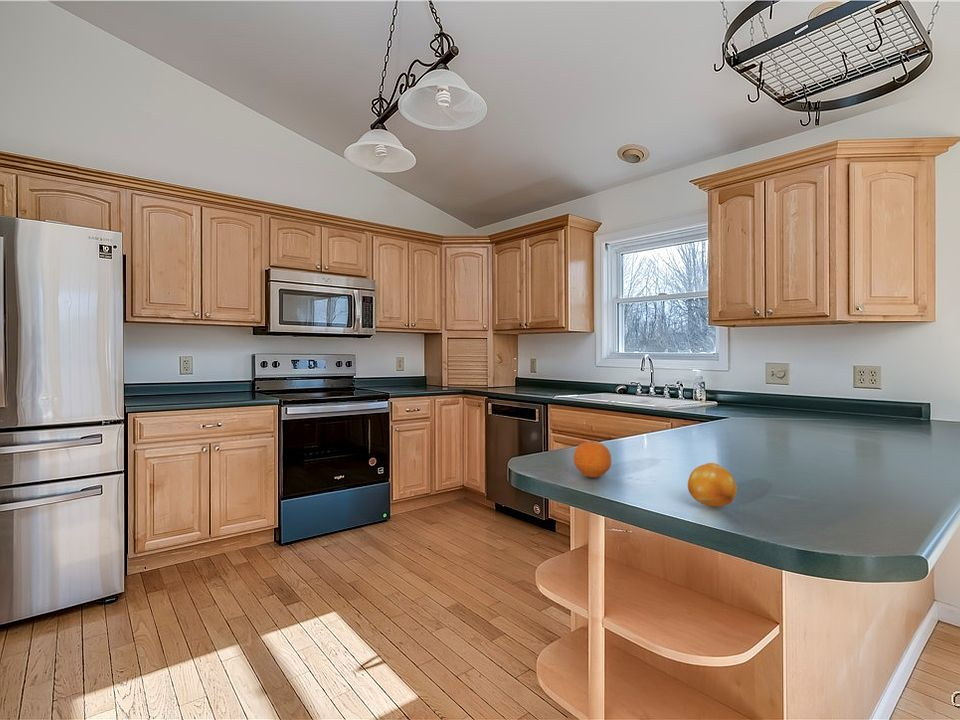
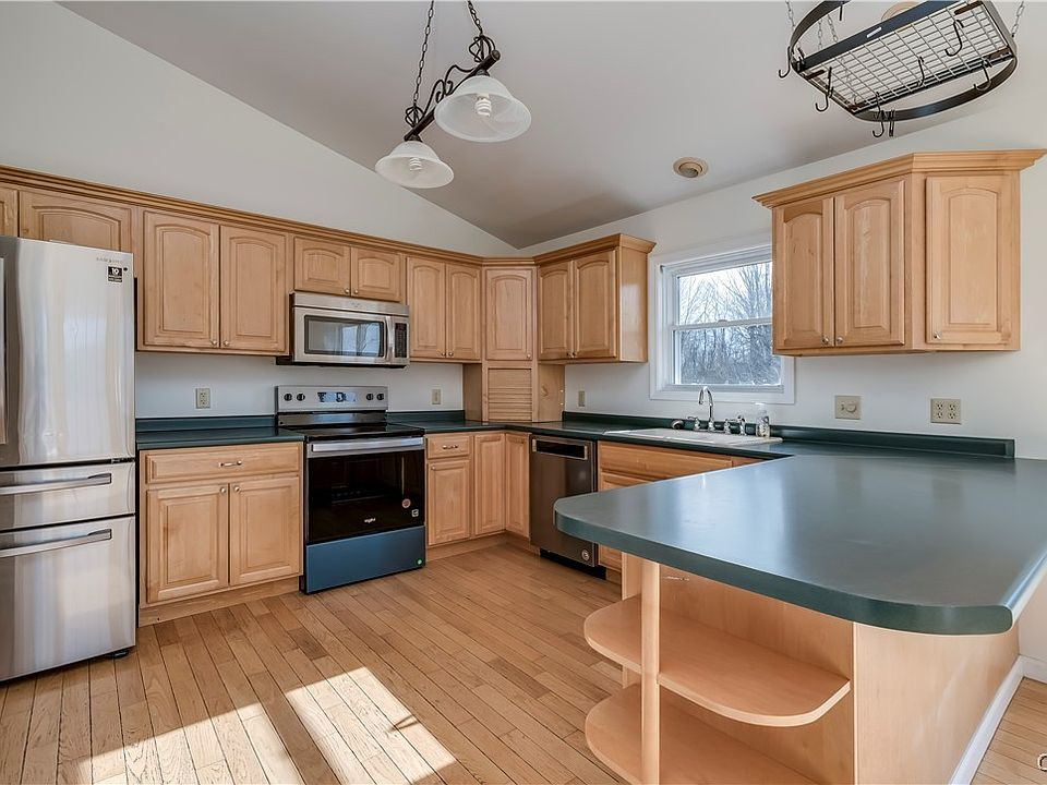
- fruit (592, 459)
- fruit (712, 486)
